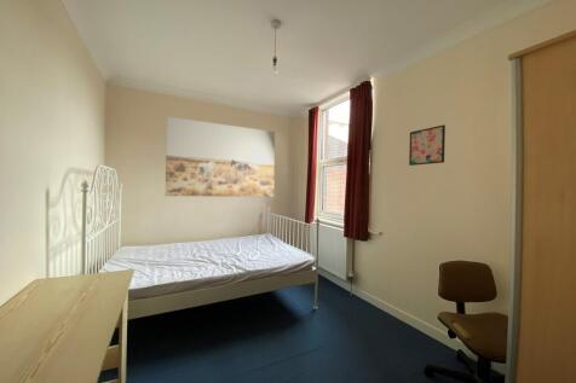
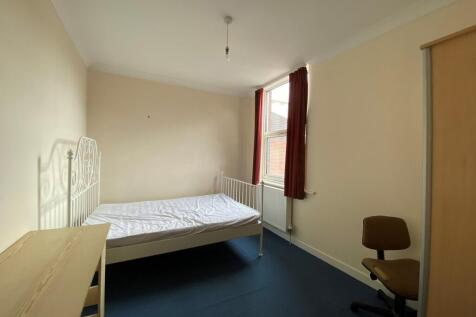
- wall art (426, 146)
- wall art (225, 161)
